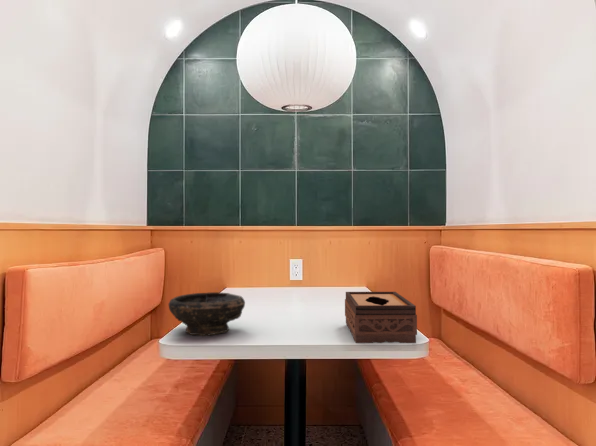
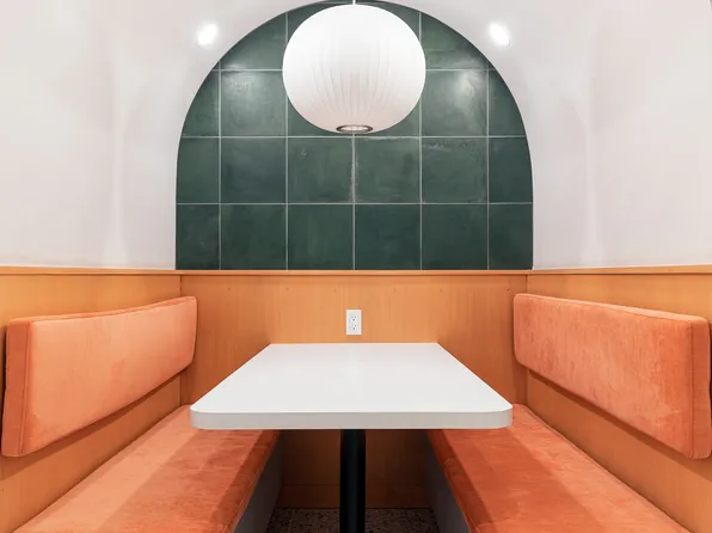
- tissue box (377, 315)
- bowl (207, 313)
